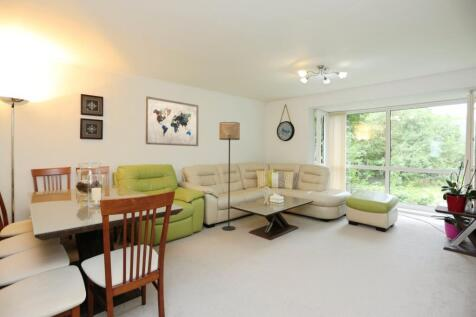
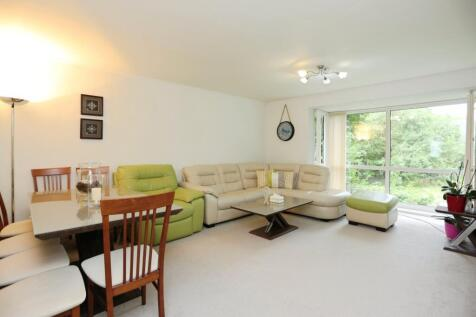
- floor lamp (229, 175)
- wall art (174, 123)
